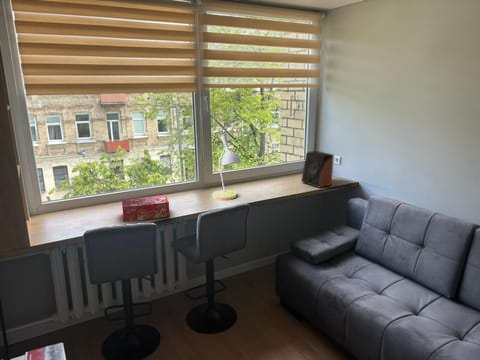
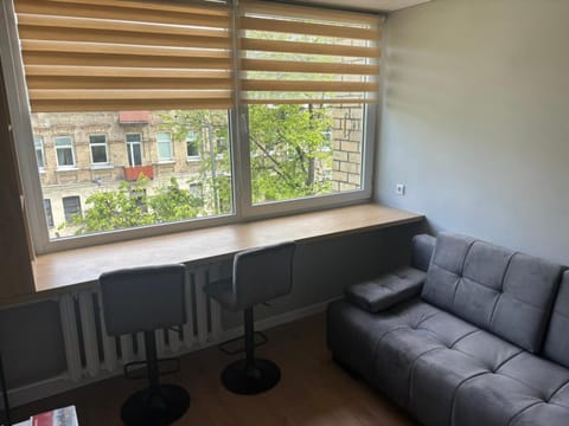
- tissue box (145, 208)
- speaker (317, 169)
- desk lamp (226, 164)
